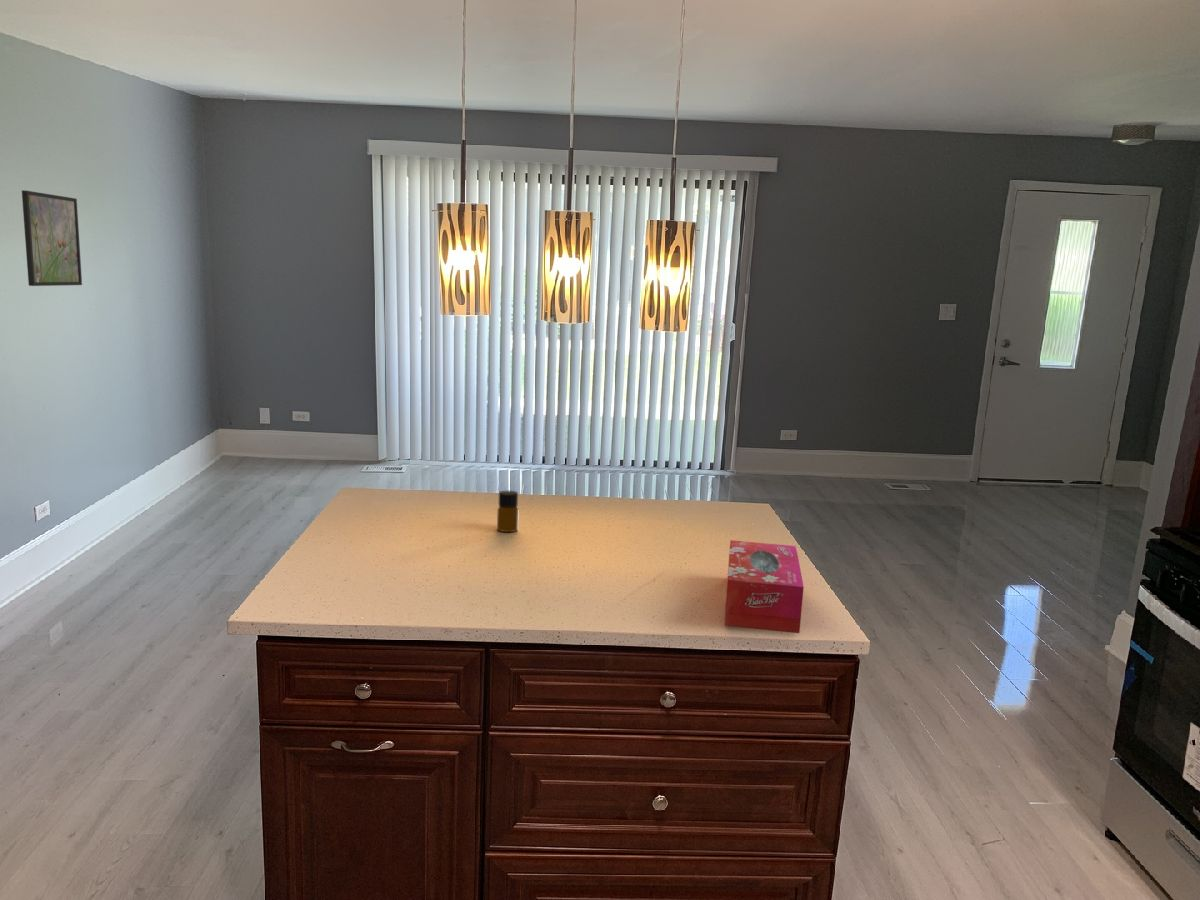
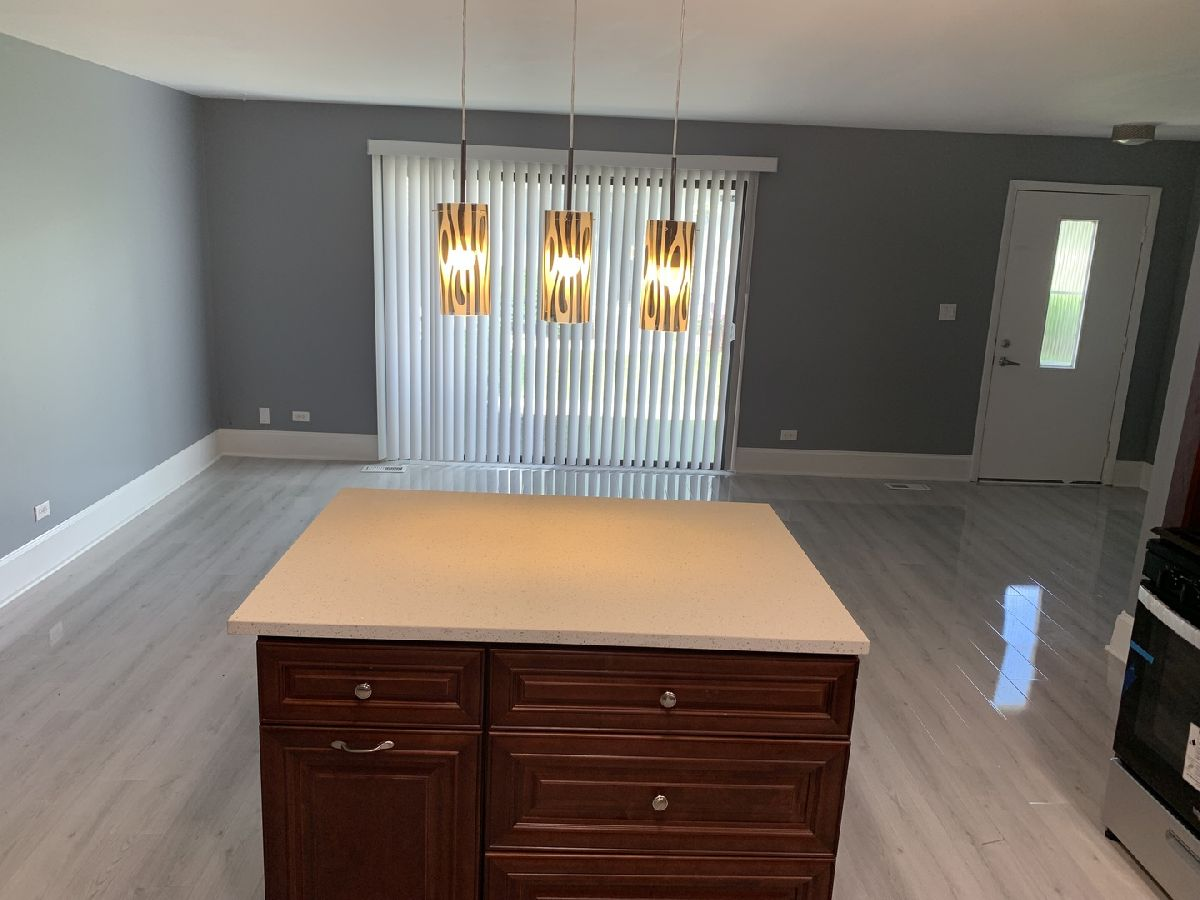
- tissue box (762, 583)
- bottle (507, 511)
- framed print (53, 240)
